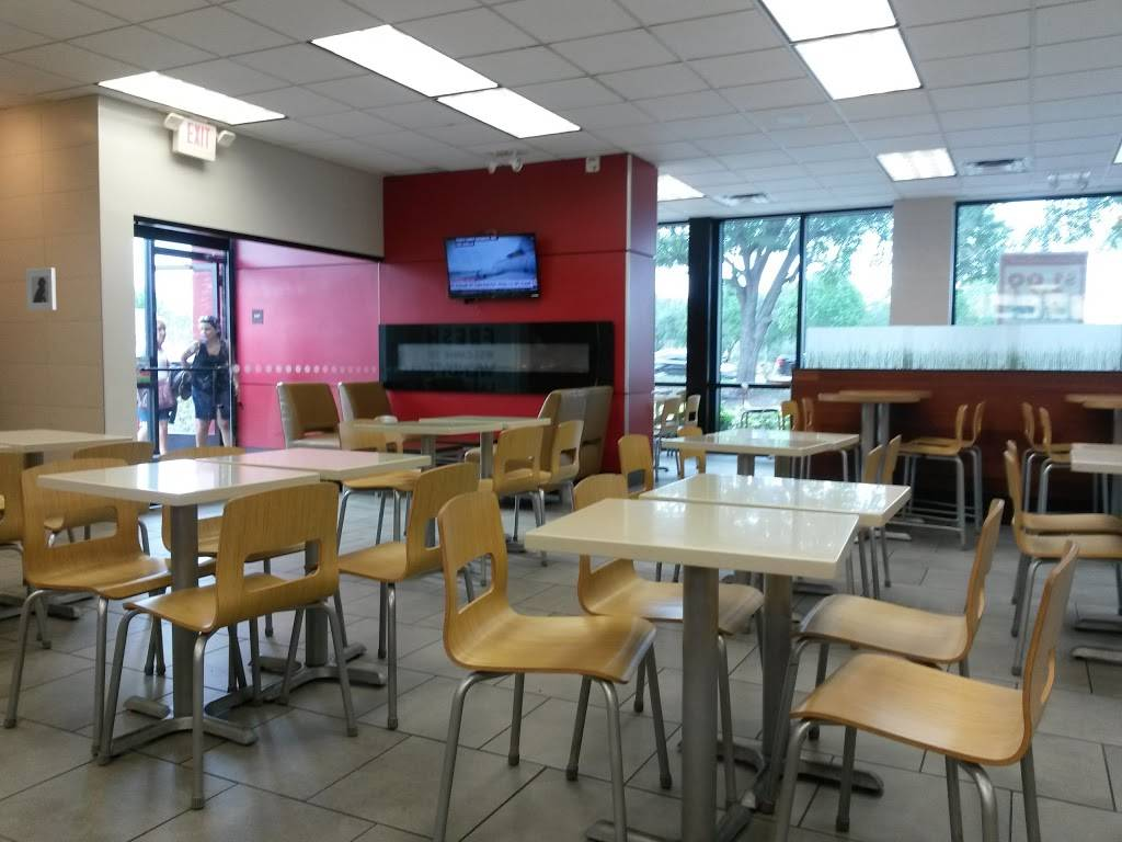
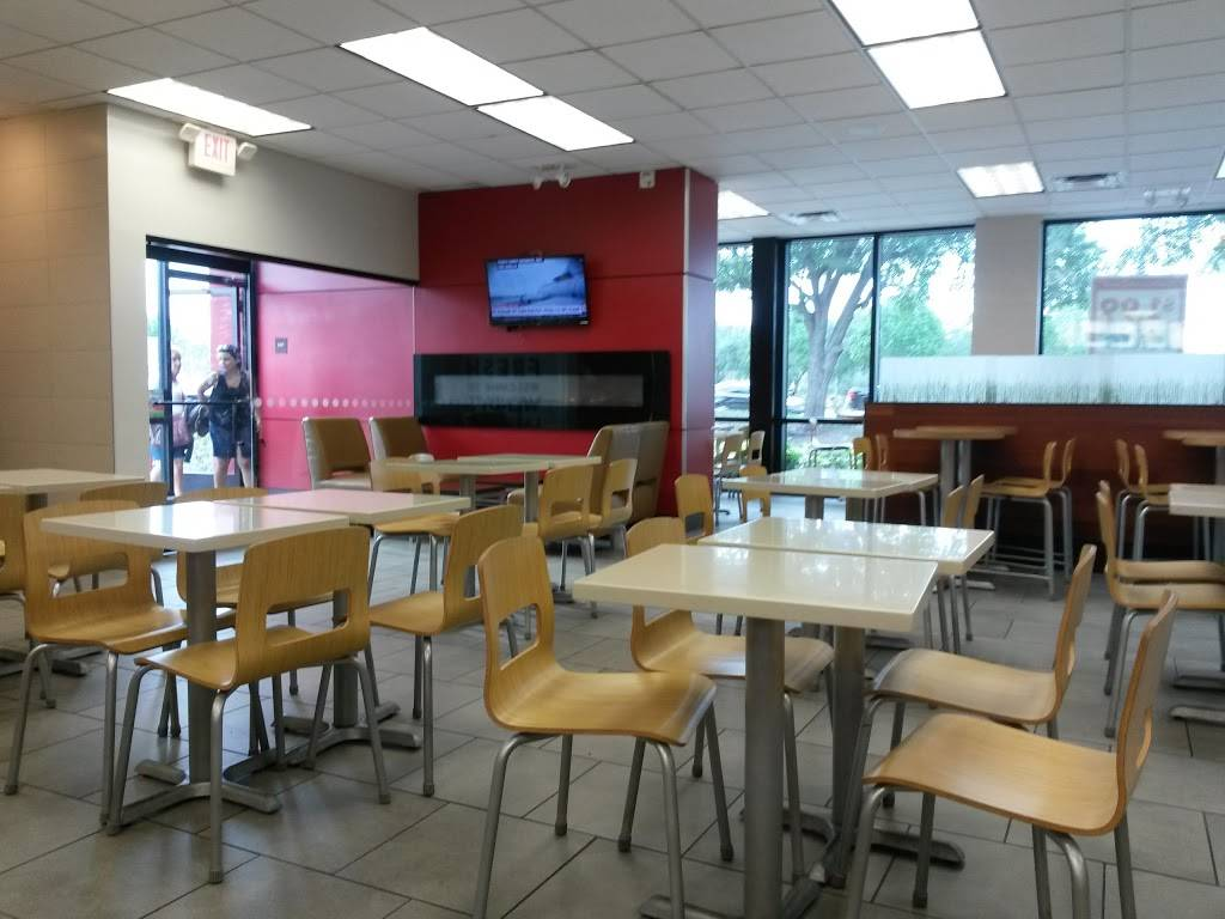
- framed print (41, 289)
